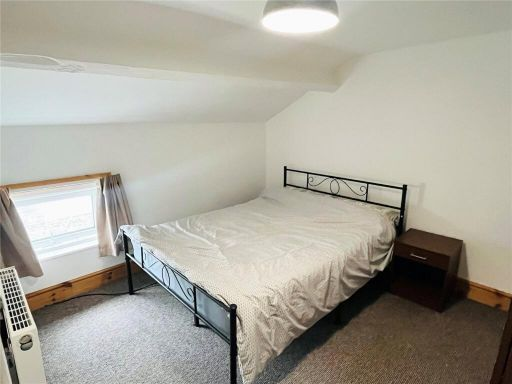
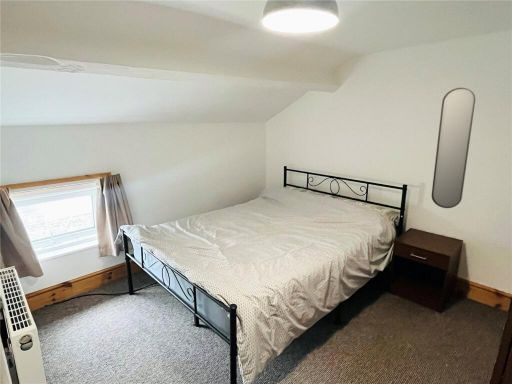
+ home mirror (452, 150)
